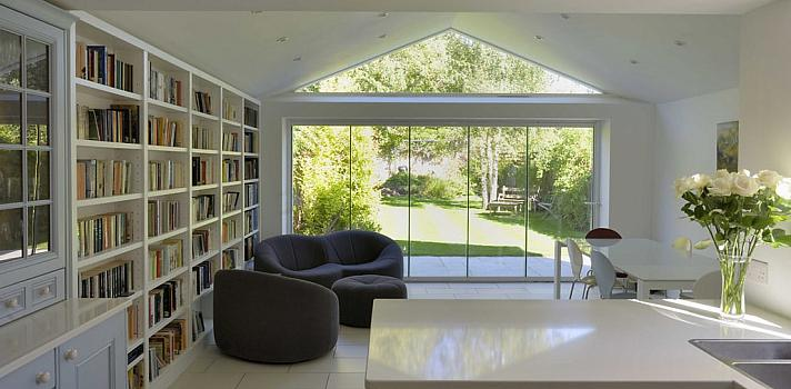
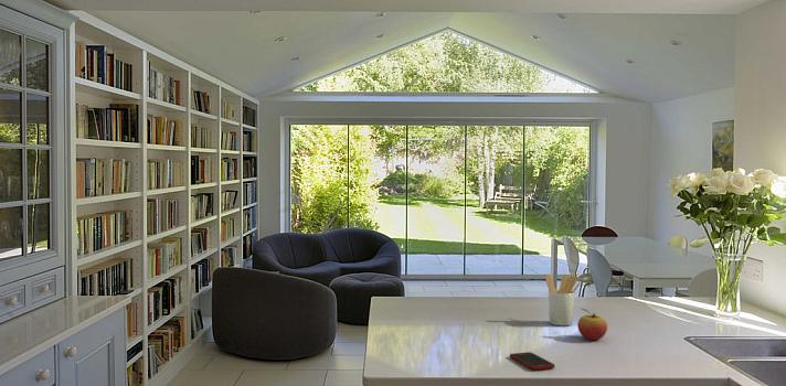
+ cell phone (531, 361)
+ fruit (592, 324)
+ utensil holder (563, 298)
